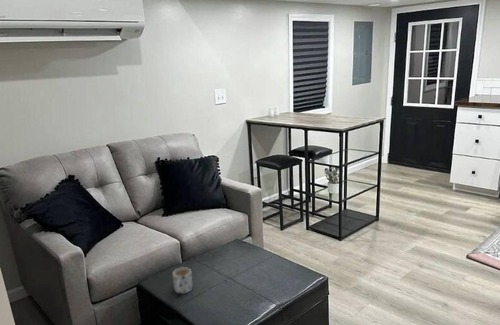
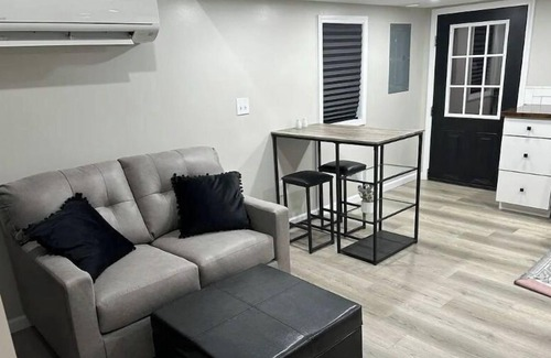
- mug (181, 282)
